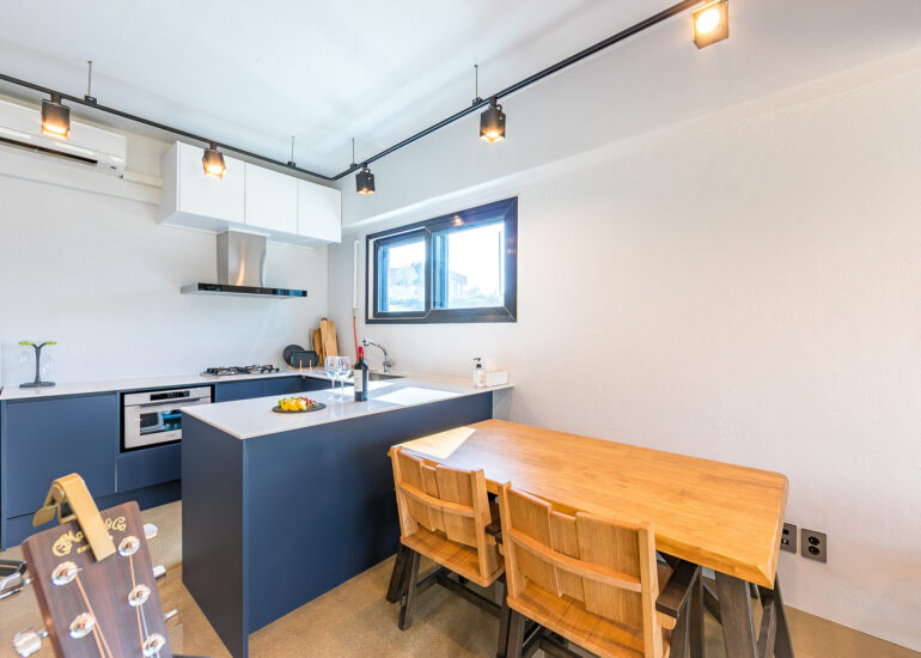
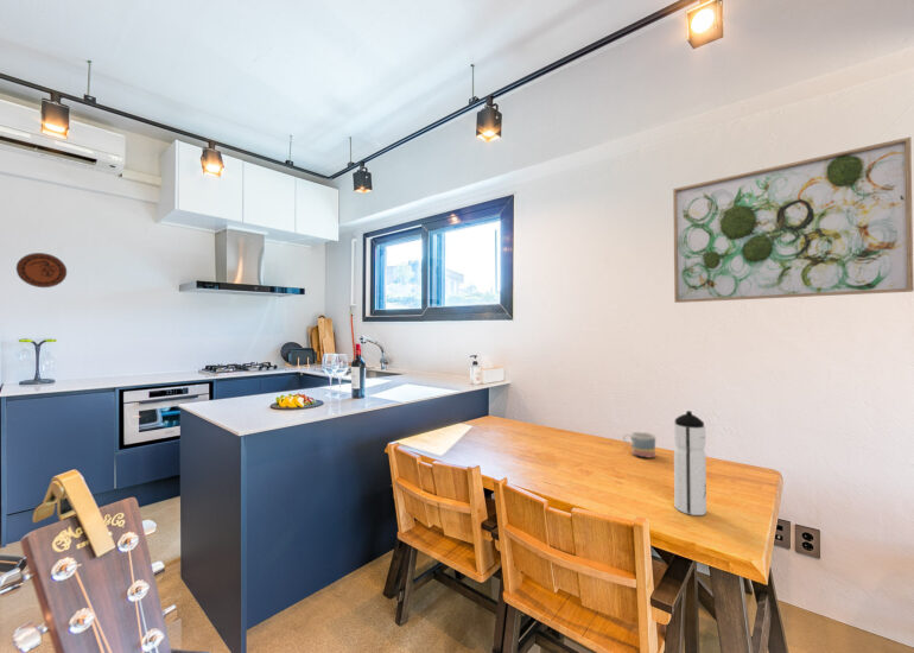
+ wall art (774, 232)
+ water bottle (688, 459)
+ decorative plate (42, 270)
+ mug (639, 444)
